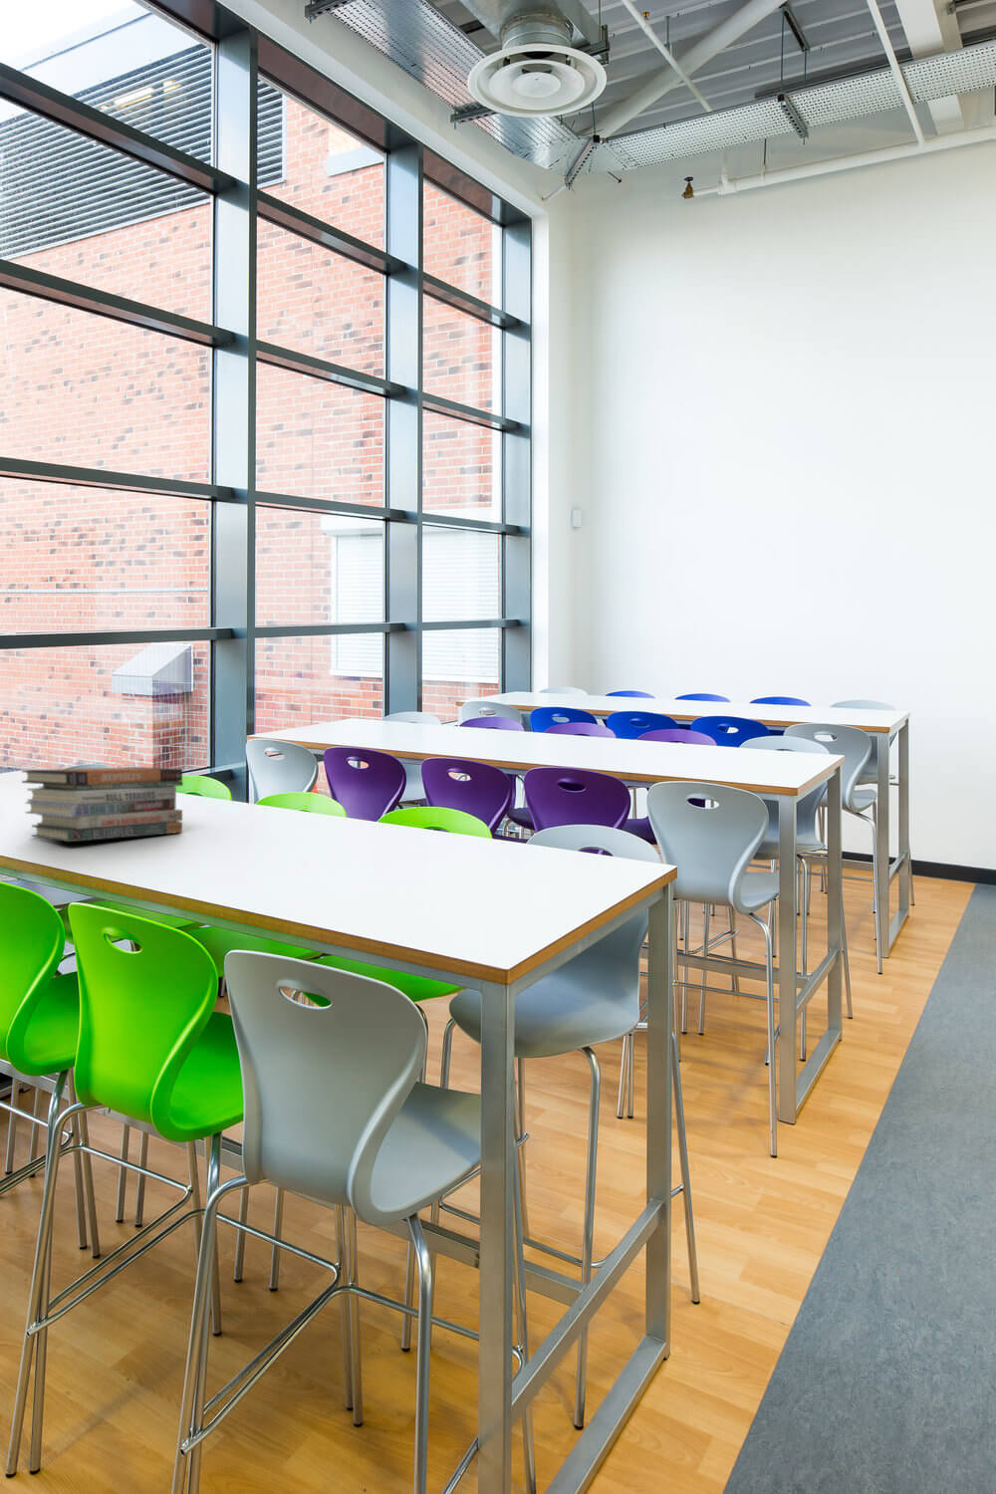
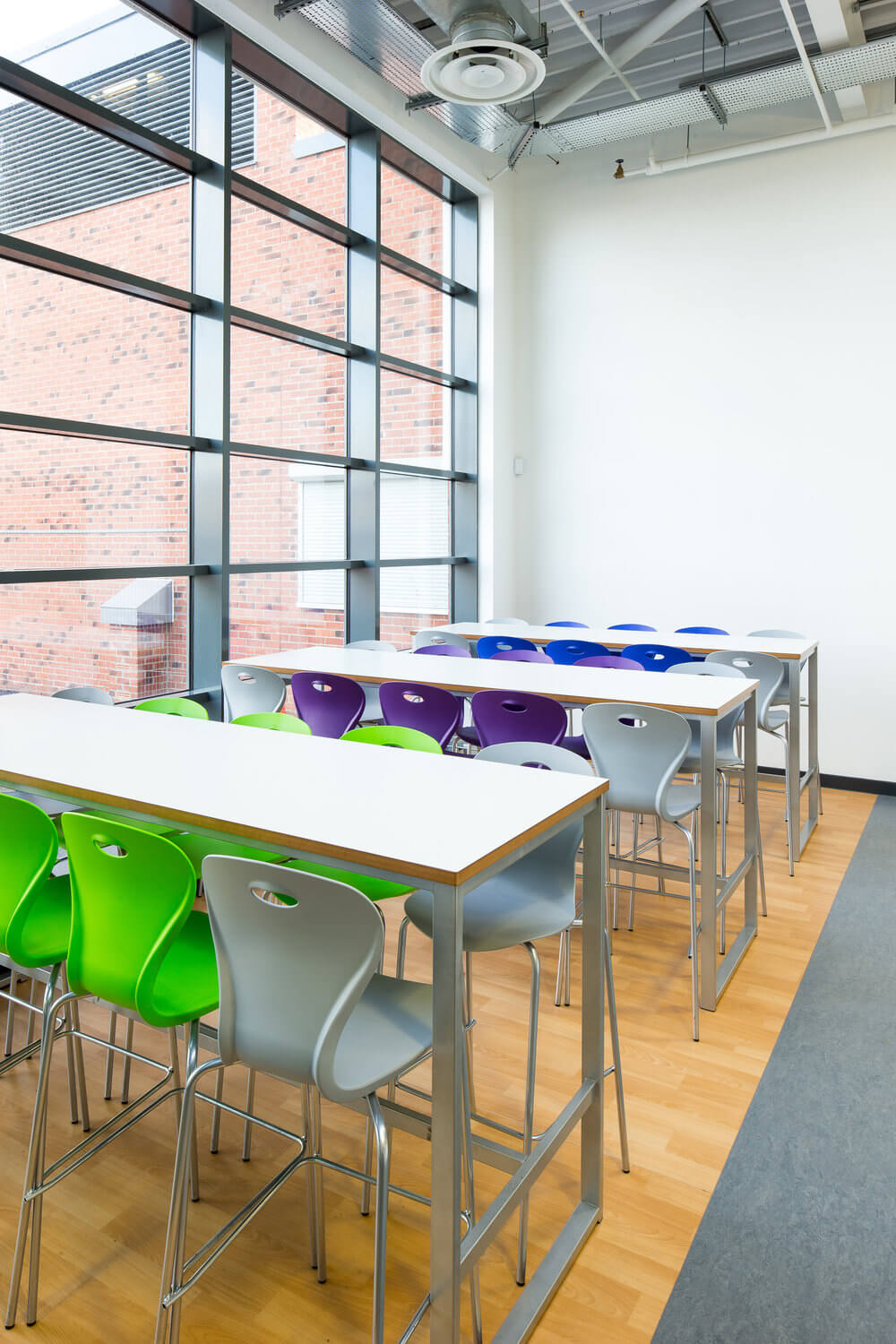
- book stack (104, 801)
